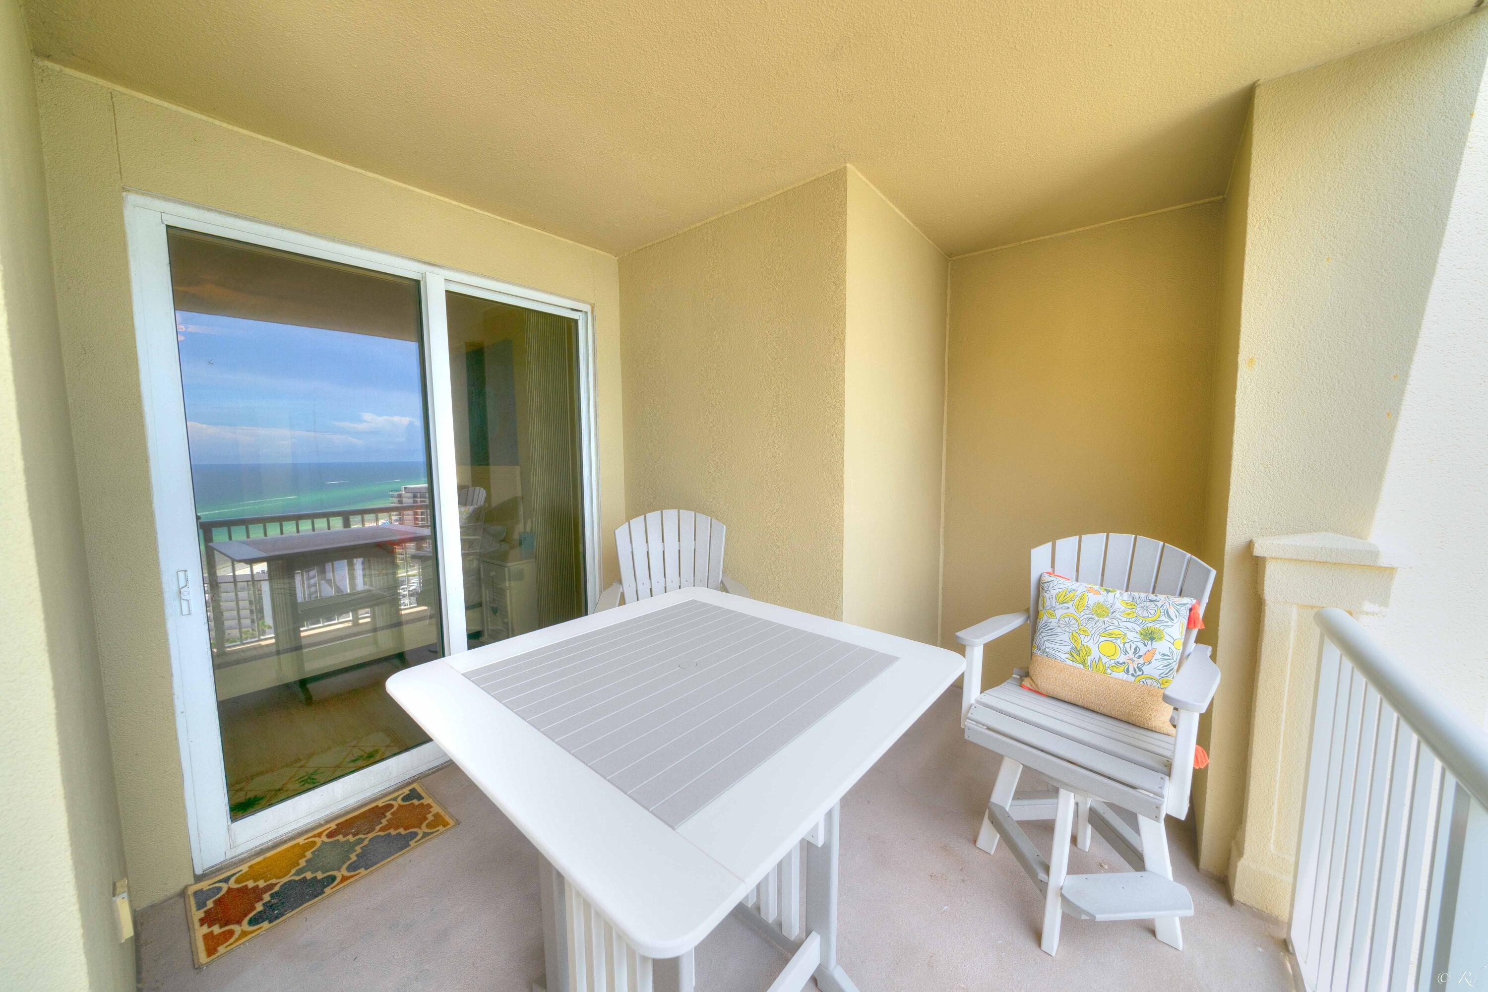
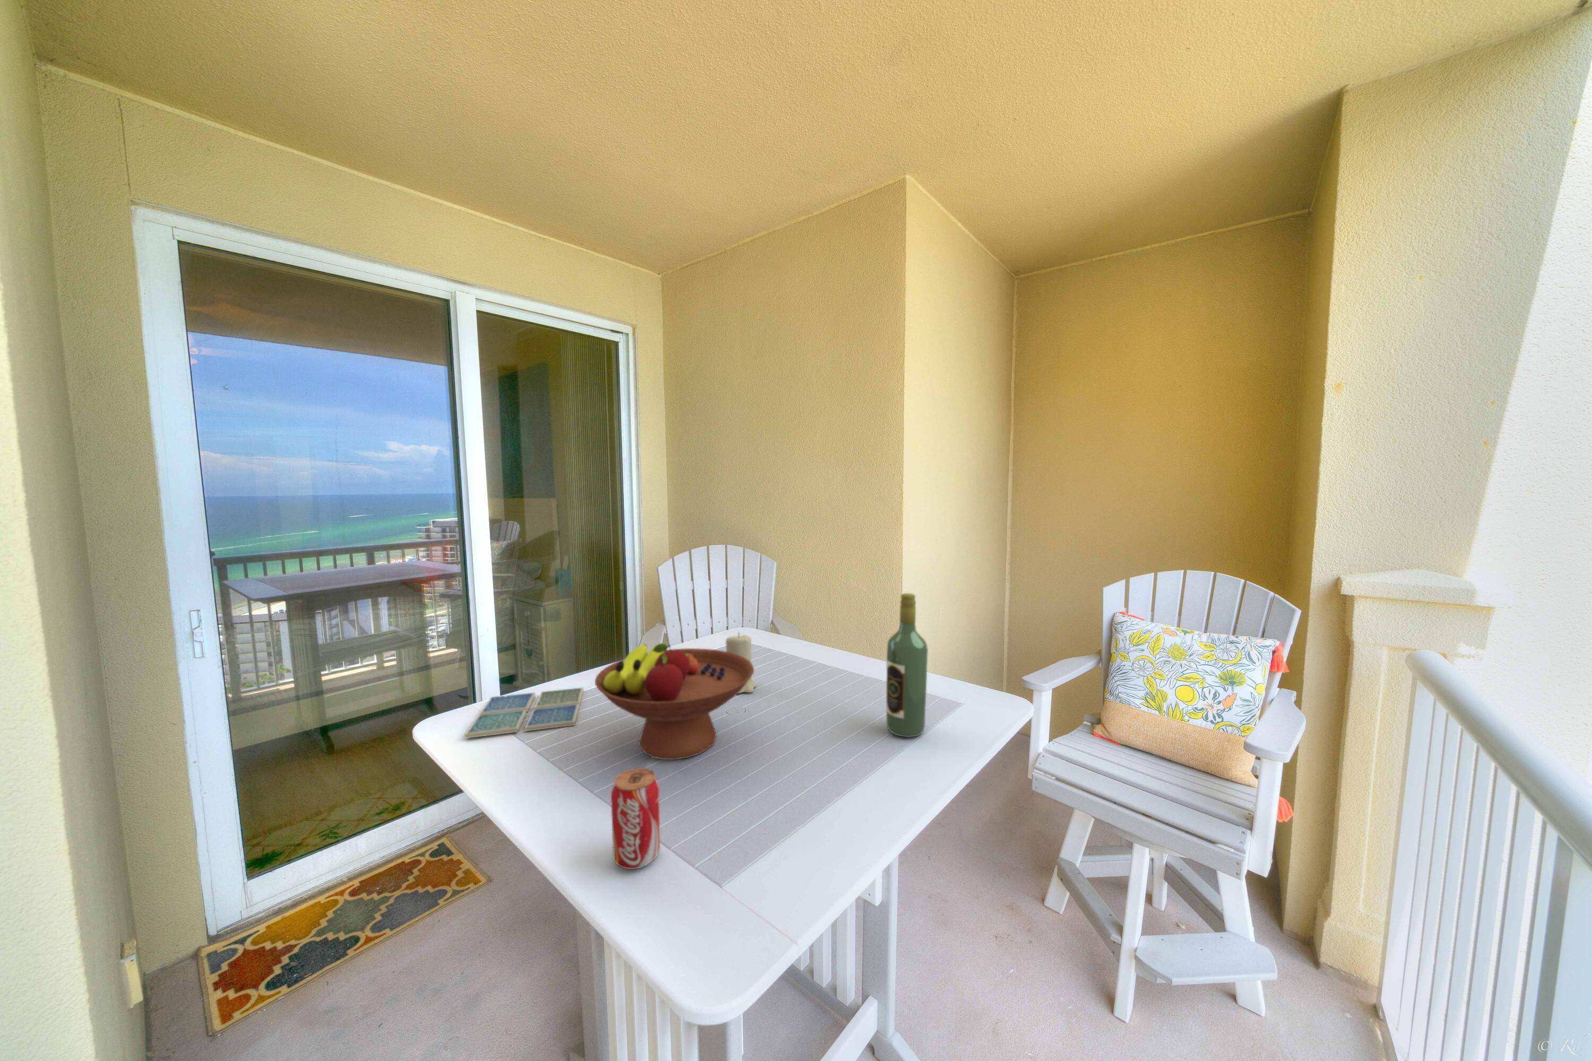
+ drink coaster (528, 709)
+ candle (742, 656)
+ beverage can (636, 817)
+ fruit bowl (678, 694)
+ wine bottle (906, 663)
